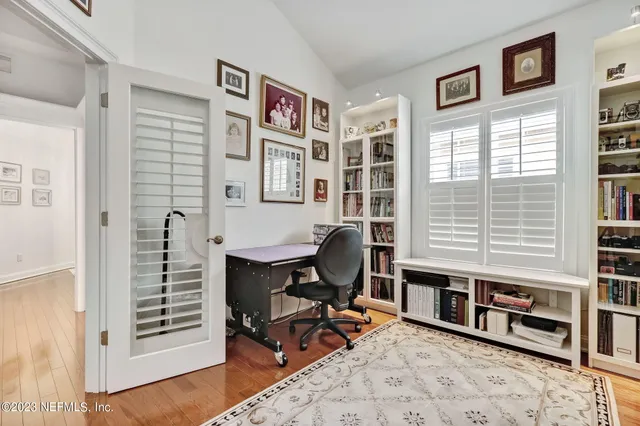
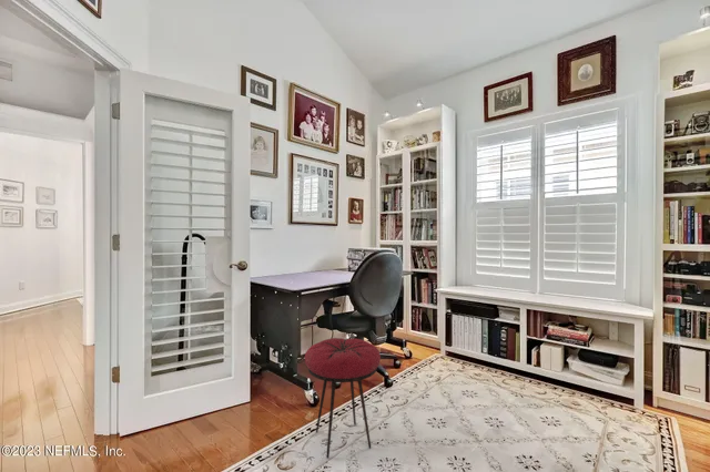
+ stool (334, 392)
